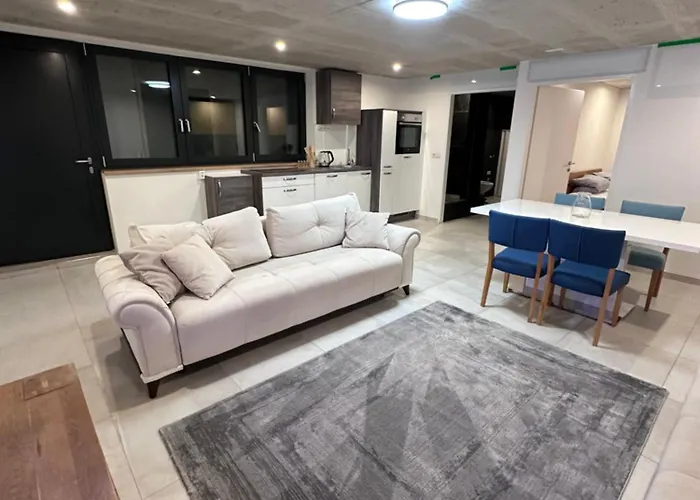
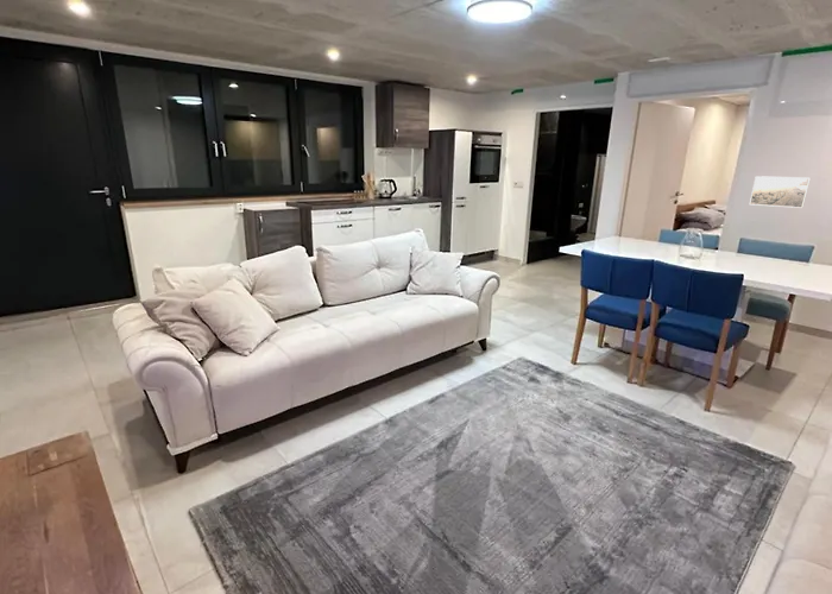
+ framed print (779, 191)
